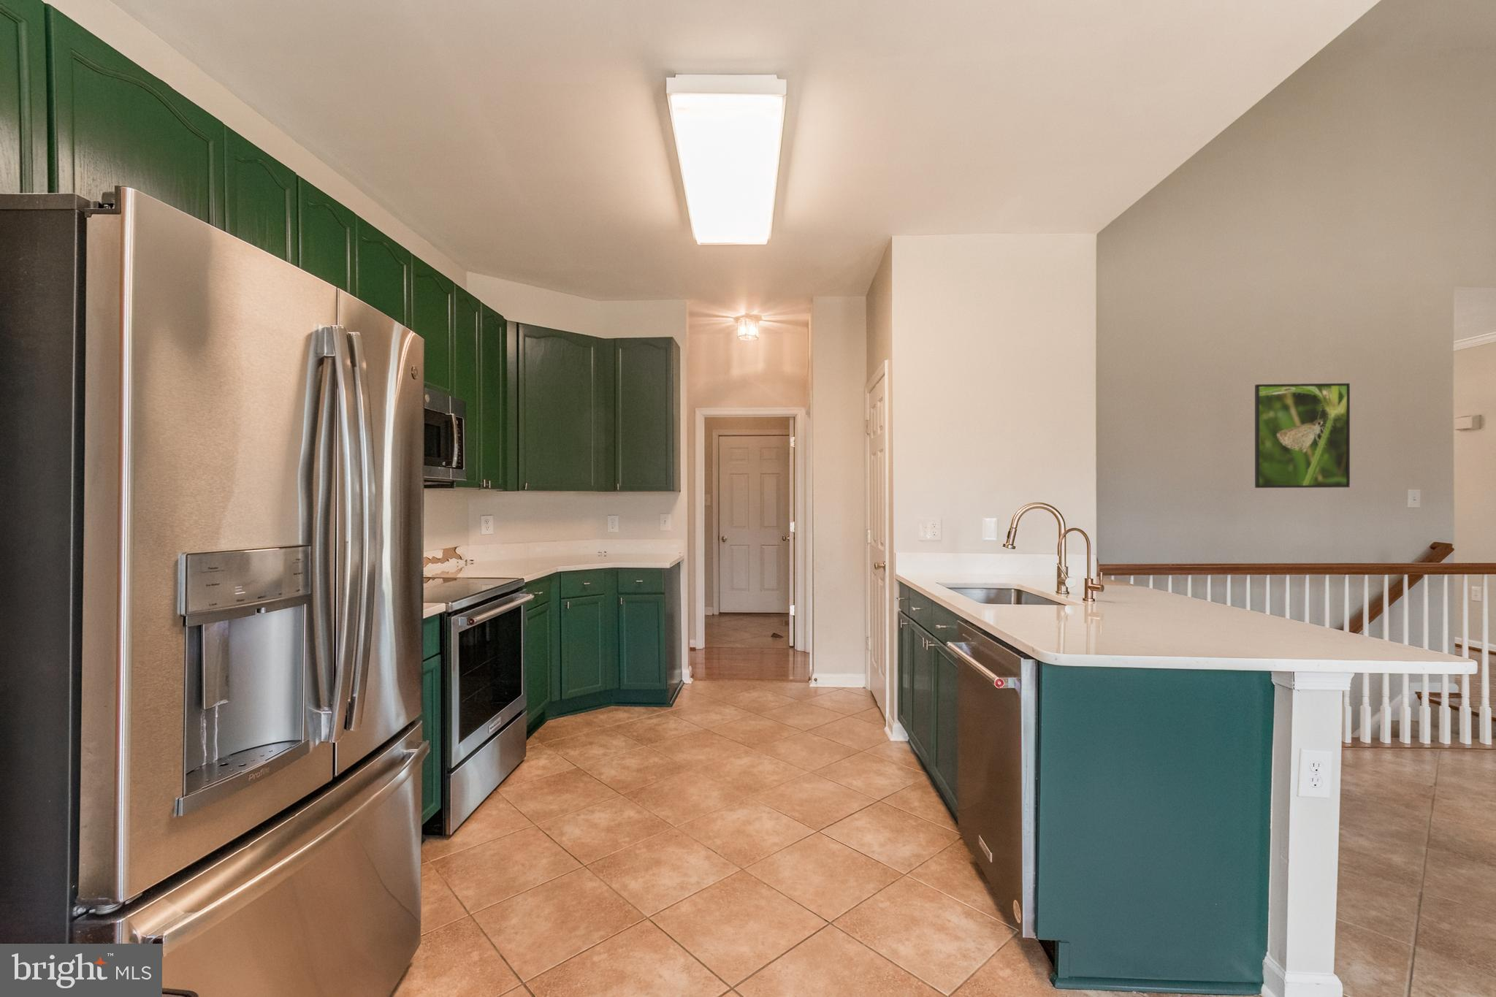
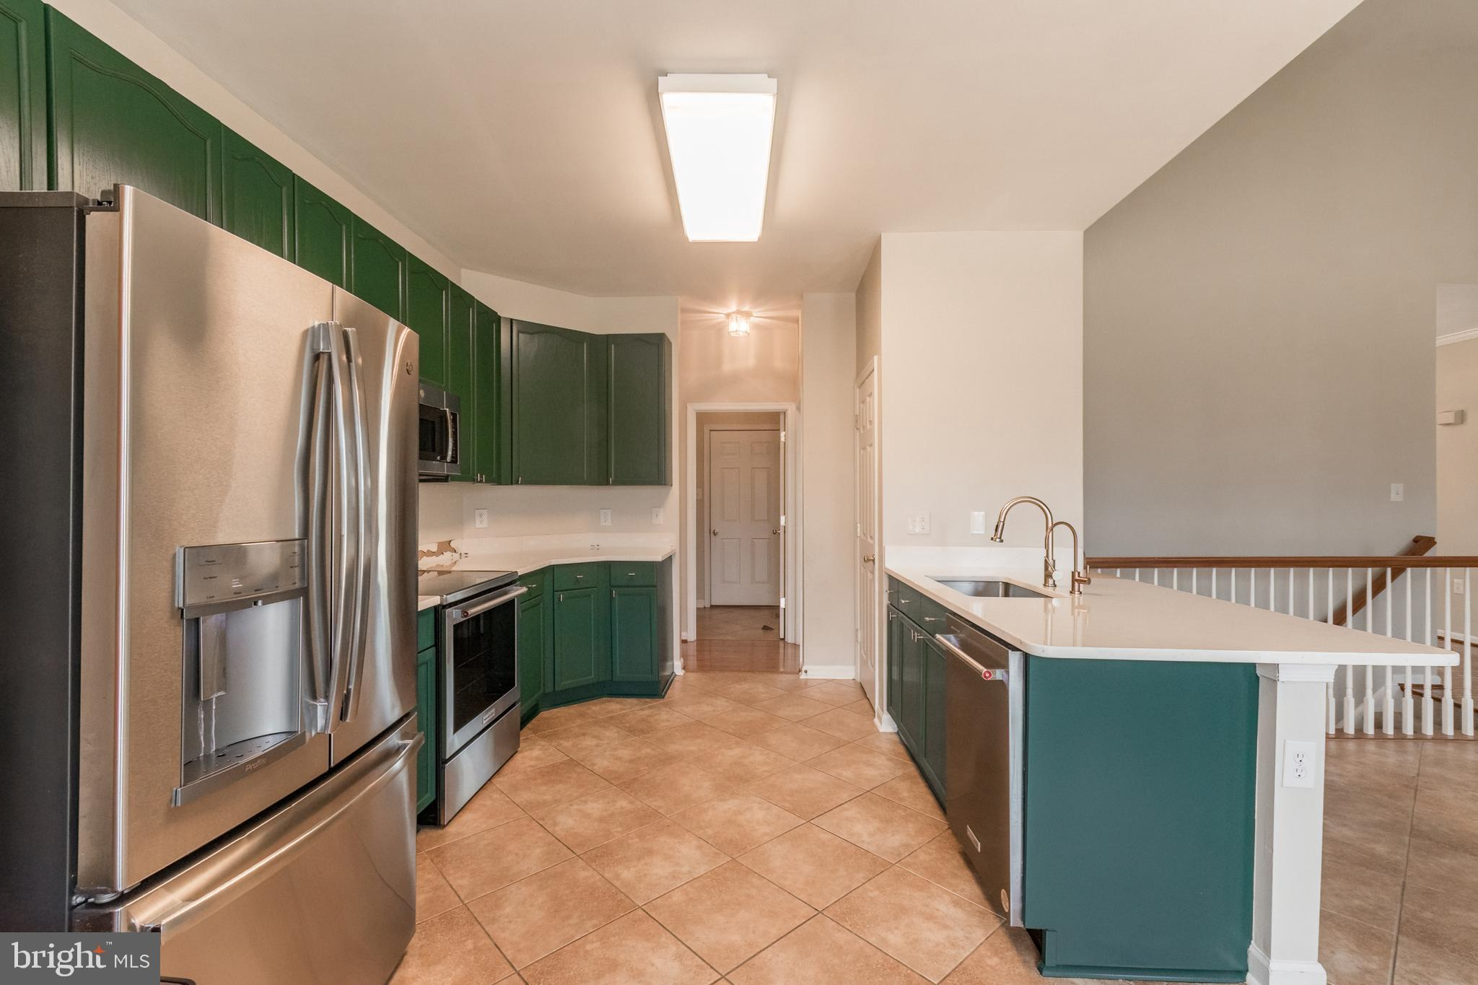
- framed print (1301, 435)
